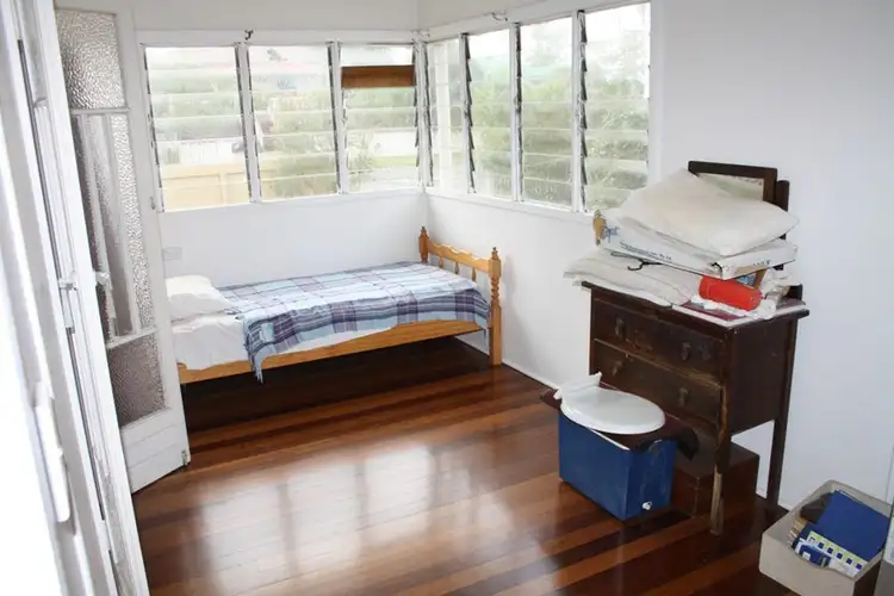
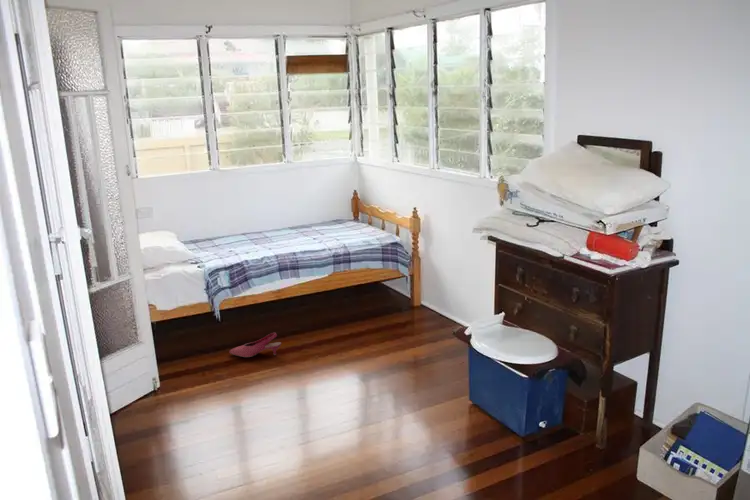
+ shoe (255, 343)
